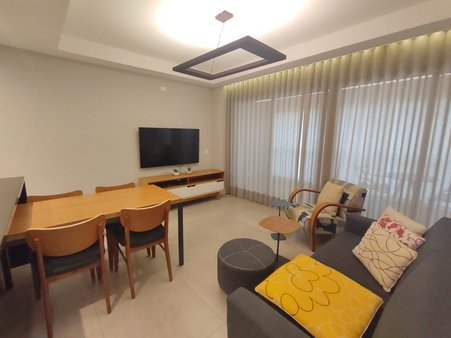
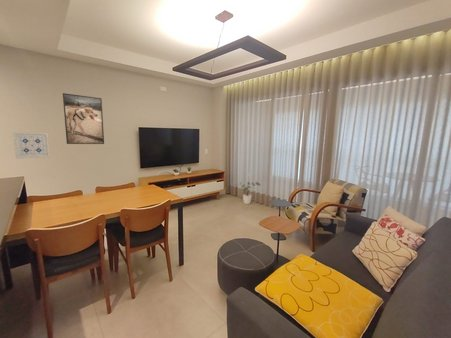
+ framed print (84, 120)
+ wall art (32, 145)
+ house plant (248, 192)
